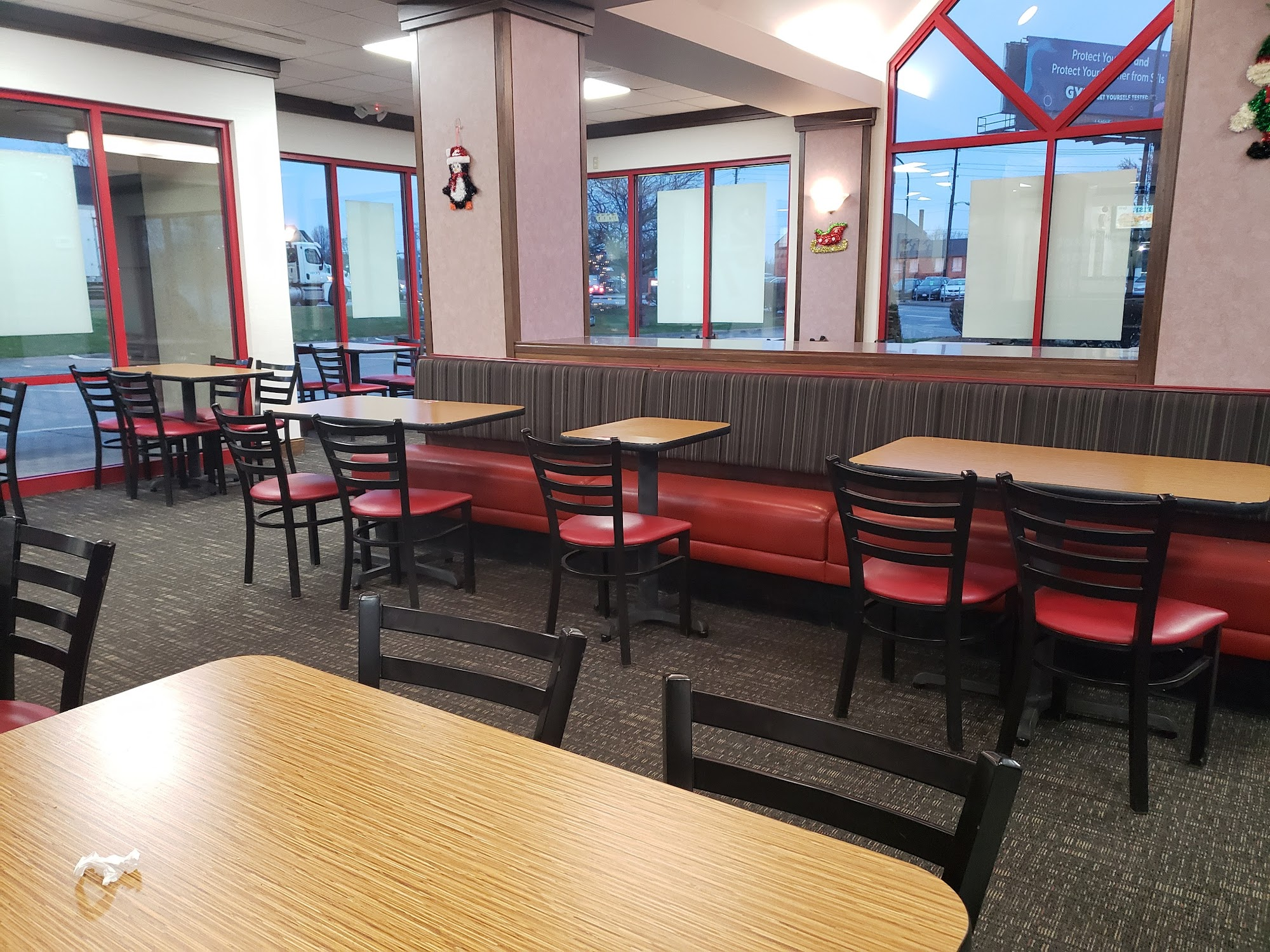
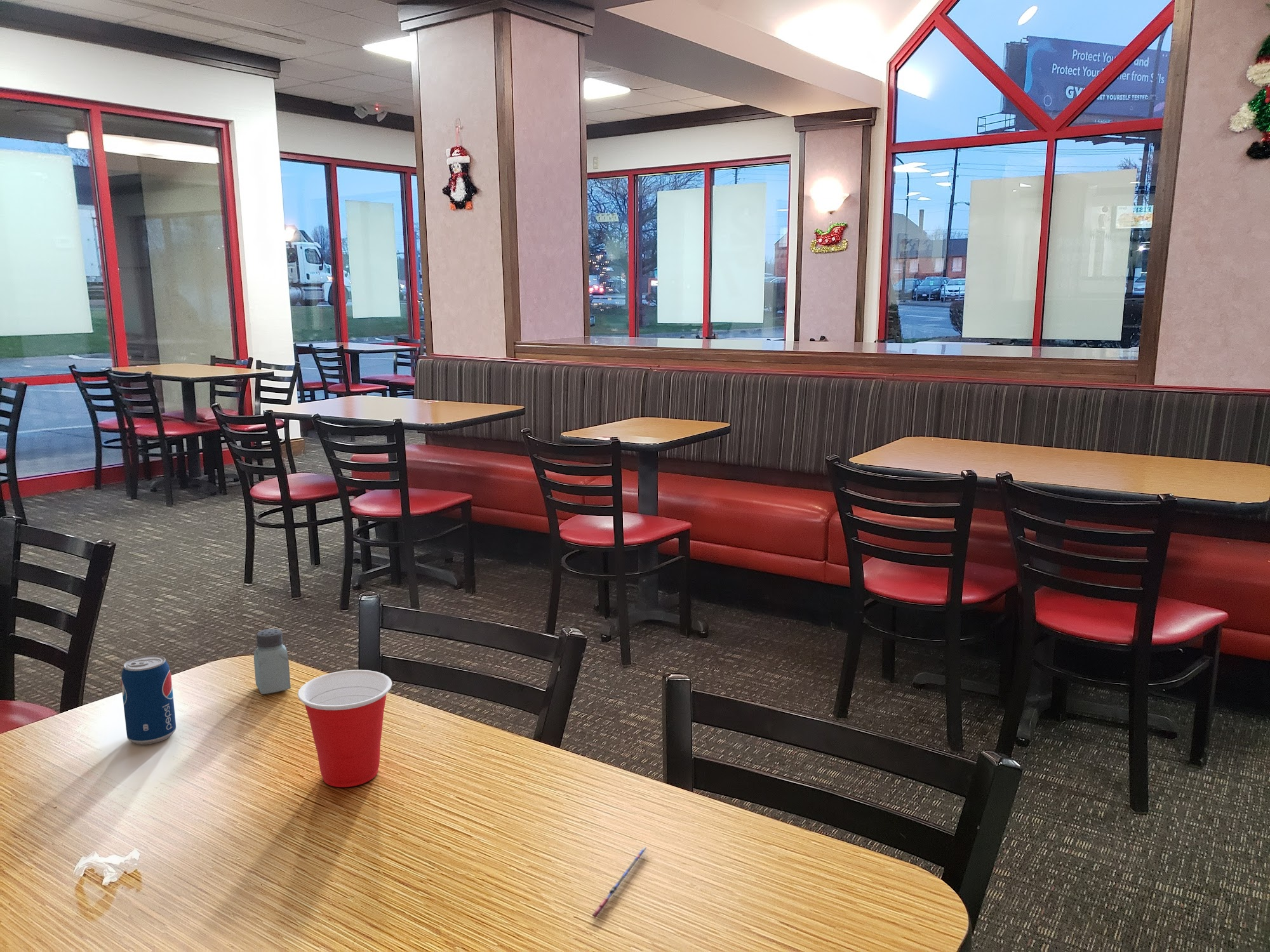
+ cup (348, 731)
+ beverage can (148, 699)
+ saltshaker (271, 660)
+ pen (621, 880)
